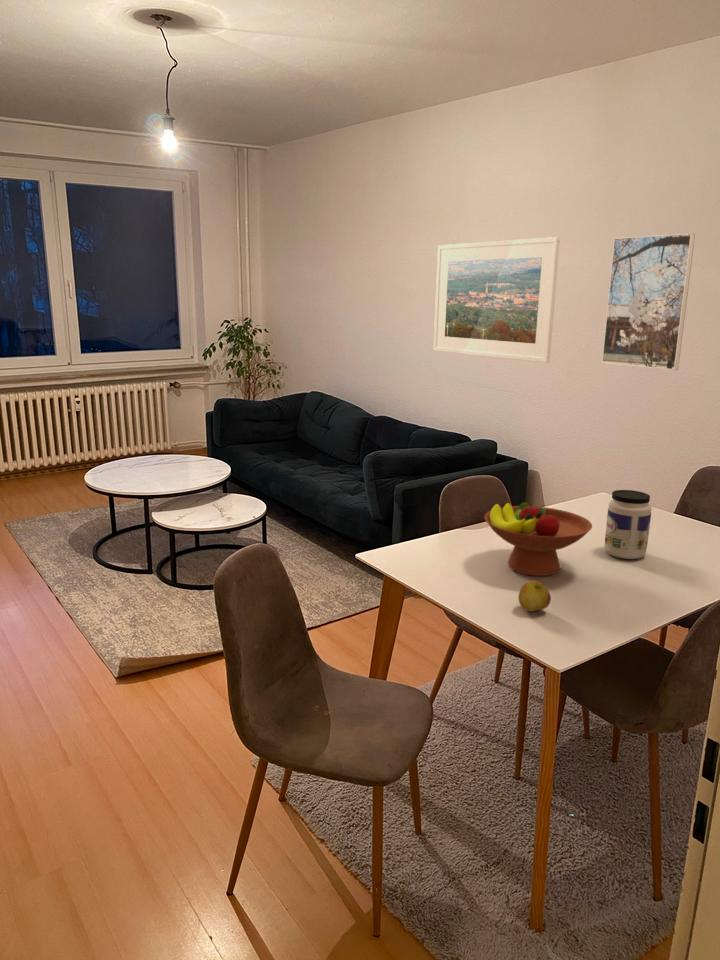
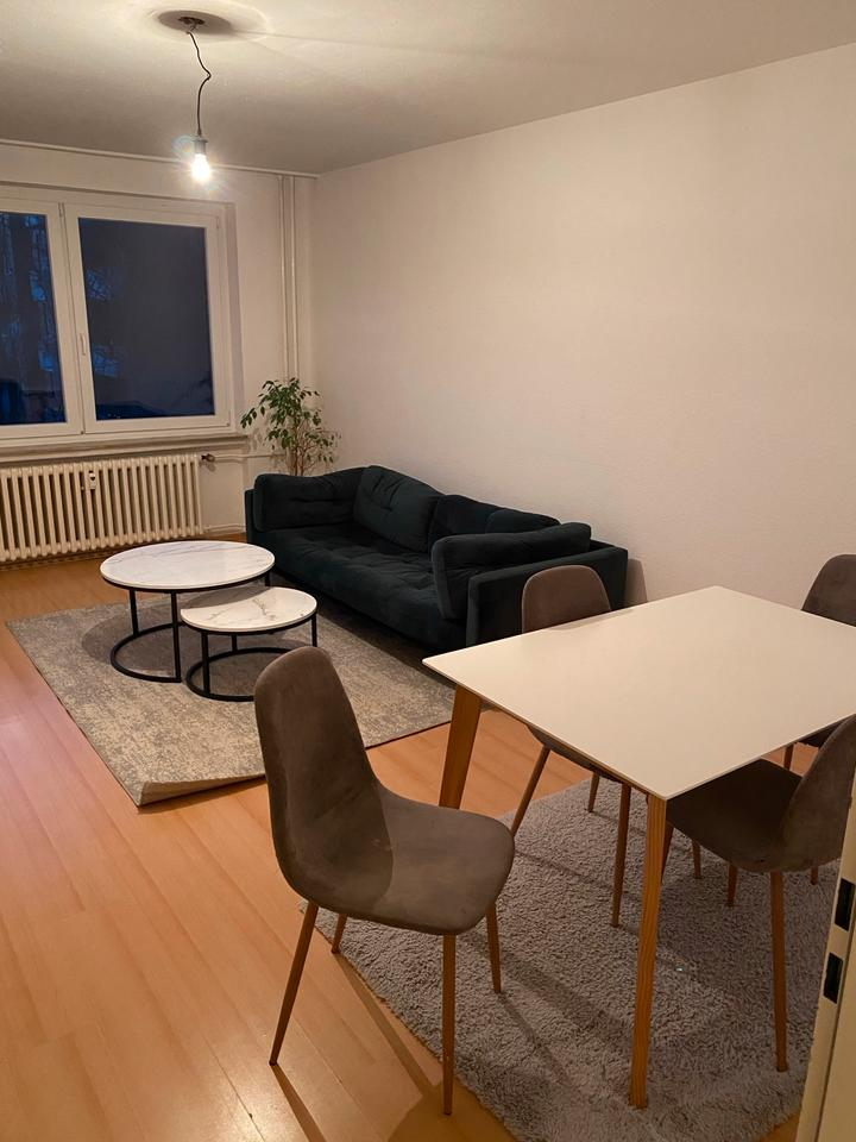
- jar (627, 524)
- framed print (645, 302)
- apple (533, 596)
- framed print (490, 300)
- fruit bowl (536, 535)
